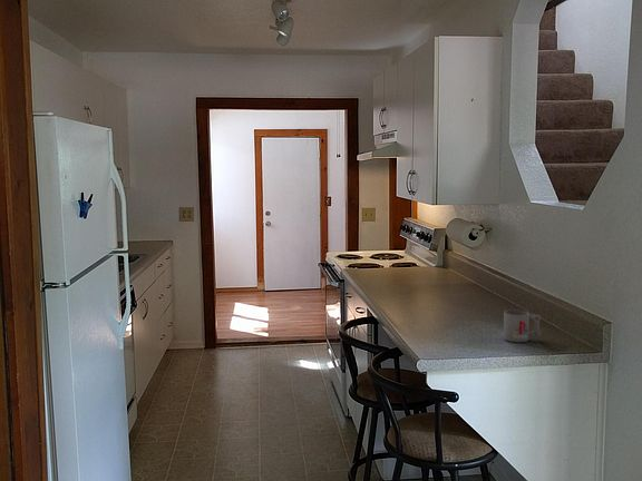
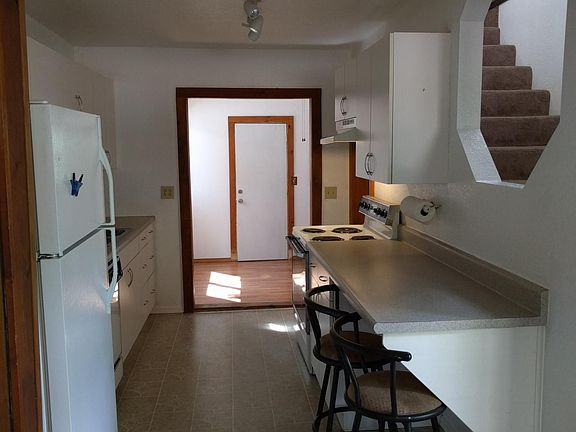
- mug (522, 325)
